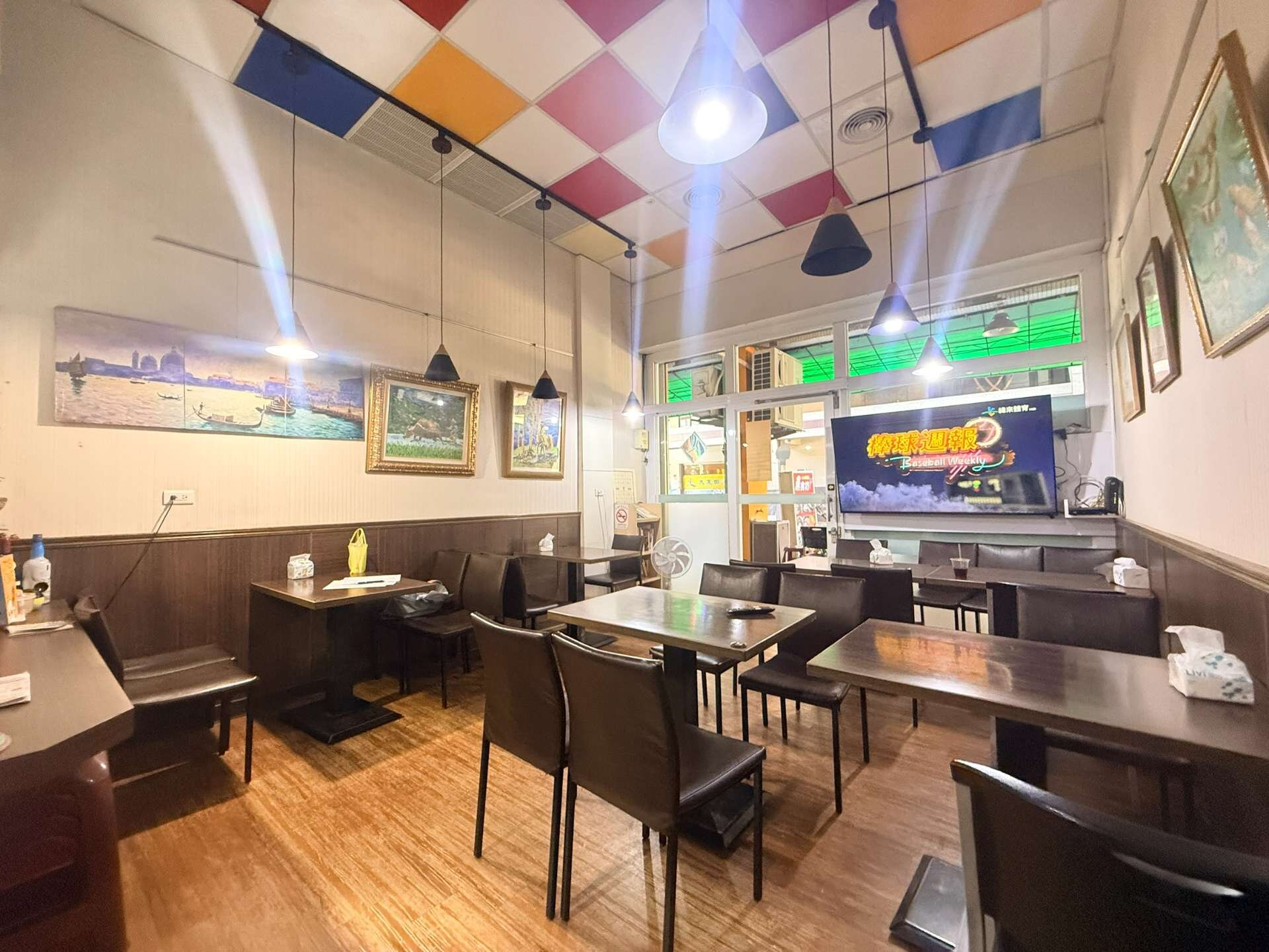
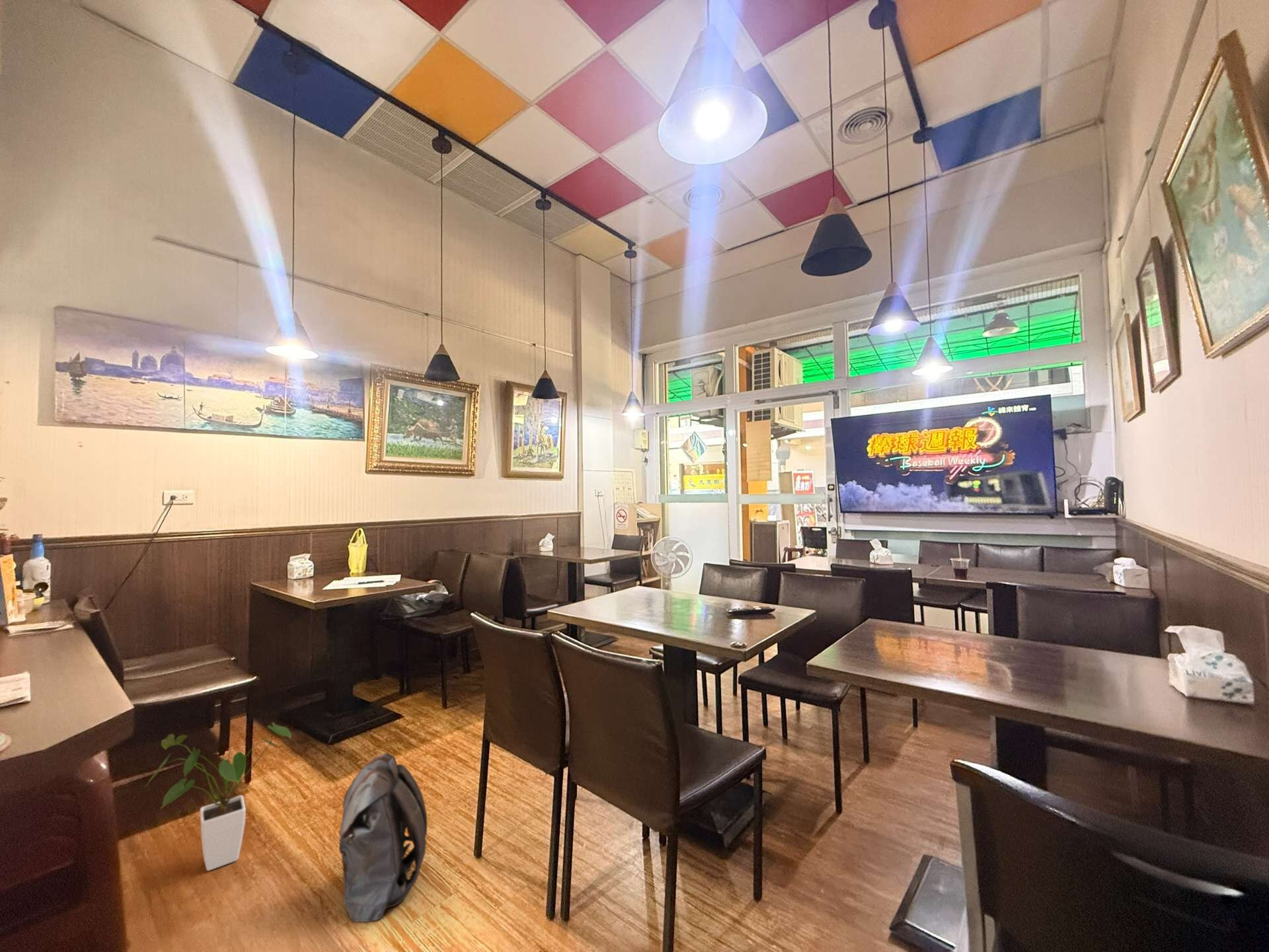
+ backpack (383, 822)
+ house plant (220, 791)
